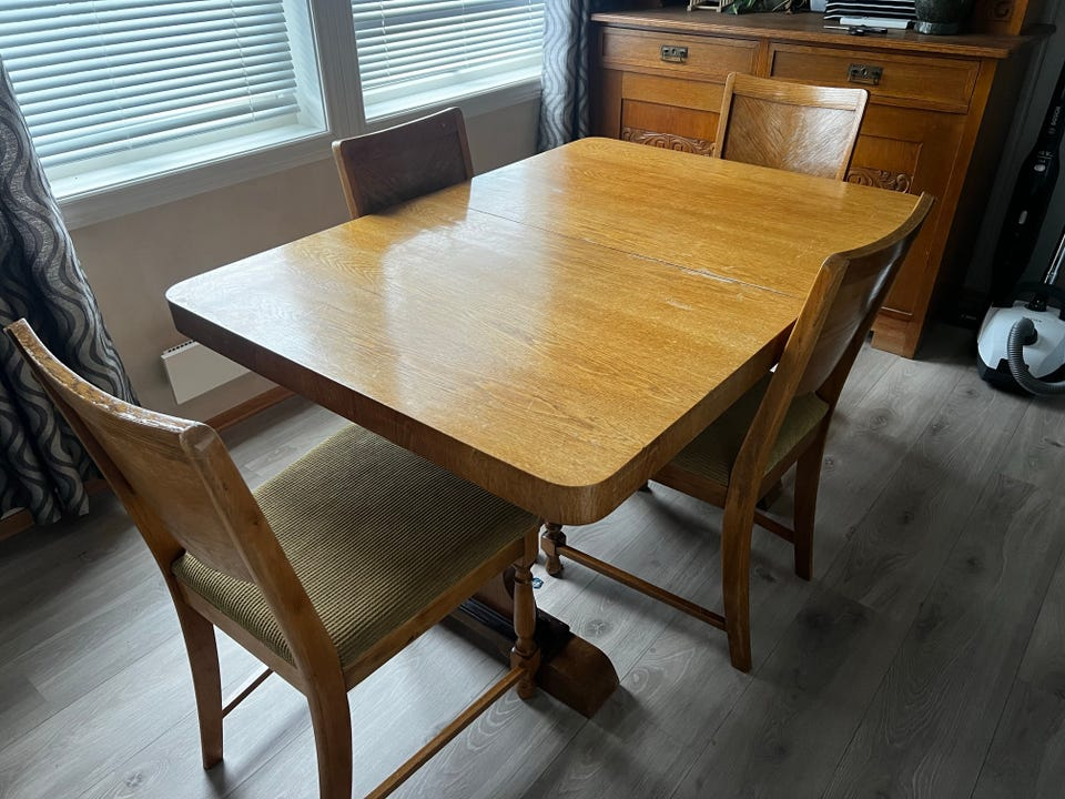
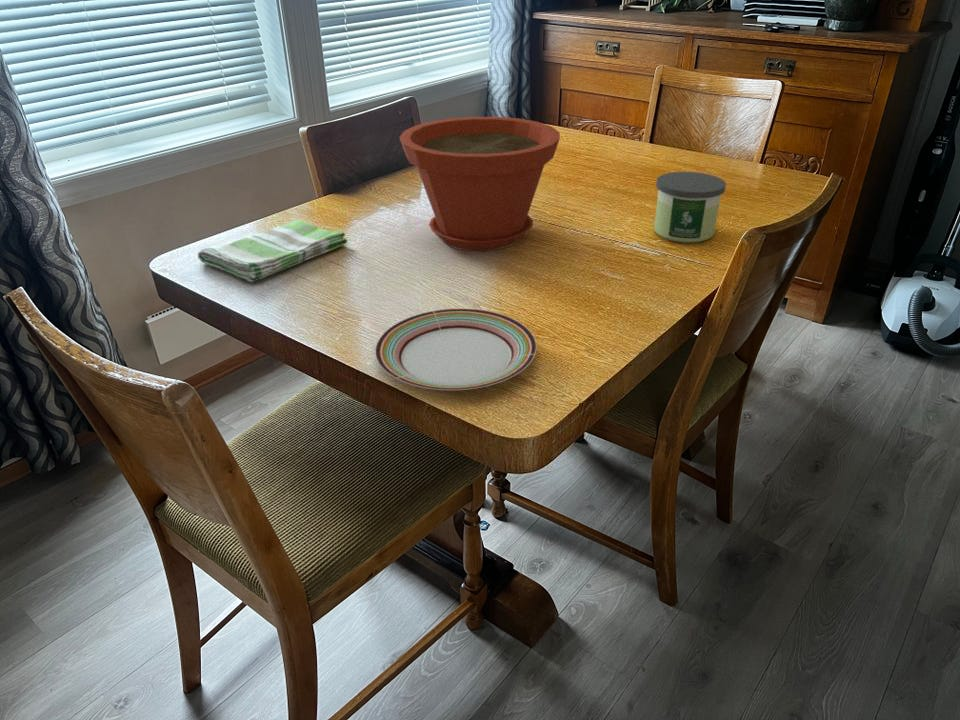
+ plate (456, 351)
+ dish towel (273, 244)
+ plant pot (480, 187)
+ candle (687, 207)
